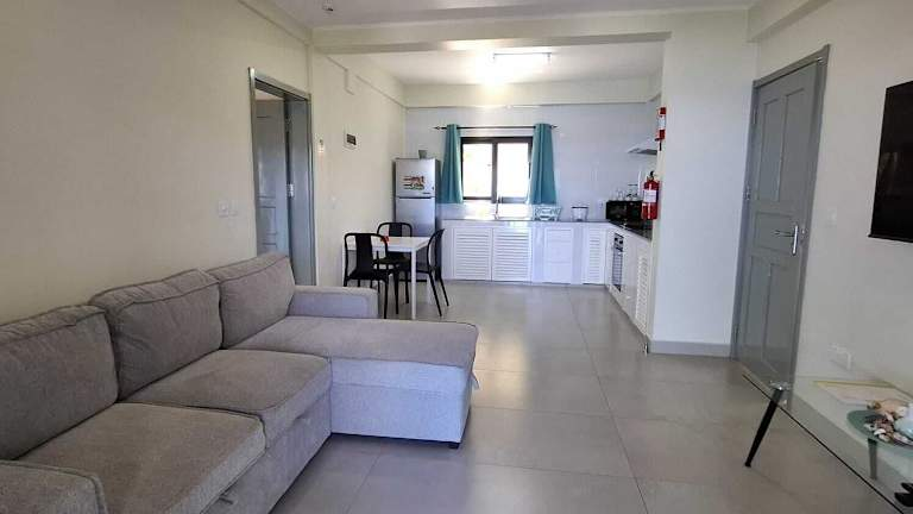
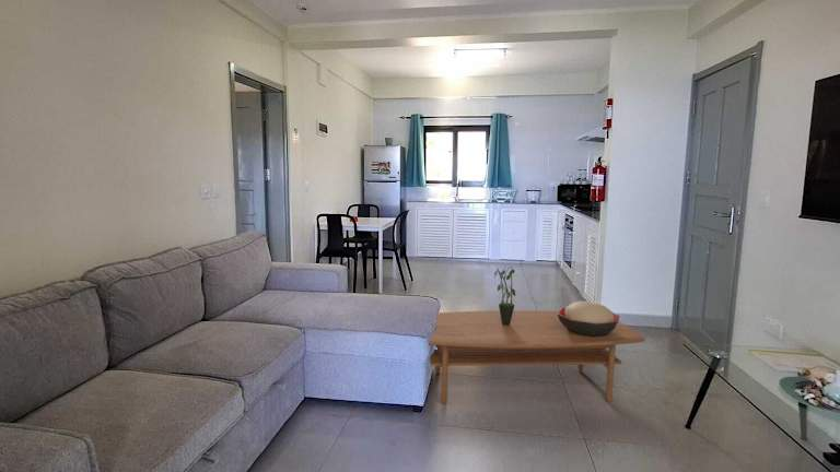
+ coffee table (518, 356)
+ decorative bowl (587, 316)
+ potted plant (504, 294)
